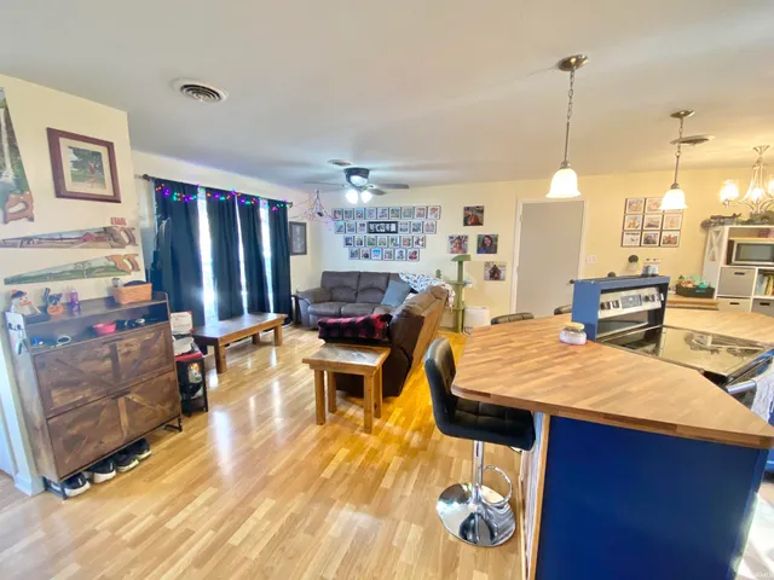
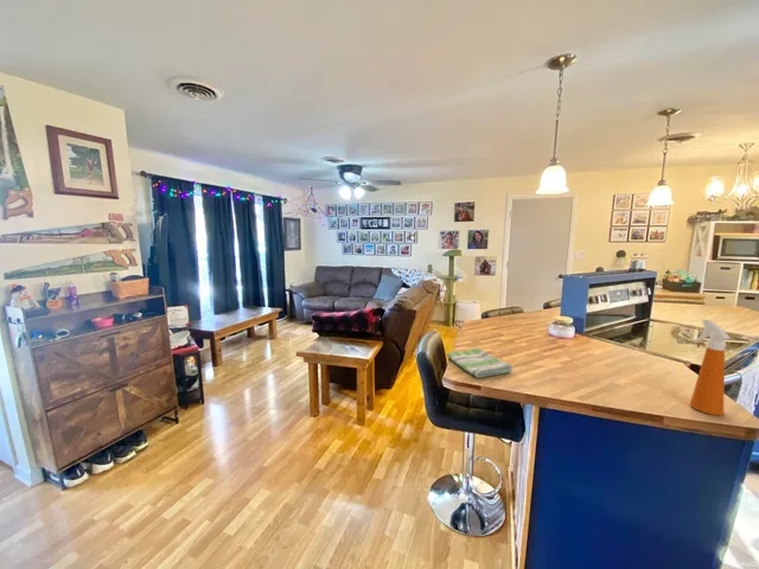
+ dish towel (477, 360)
+ spray bottle (707, 364)
